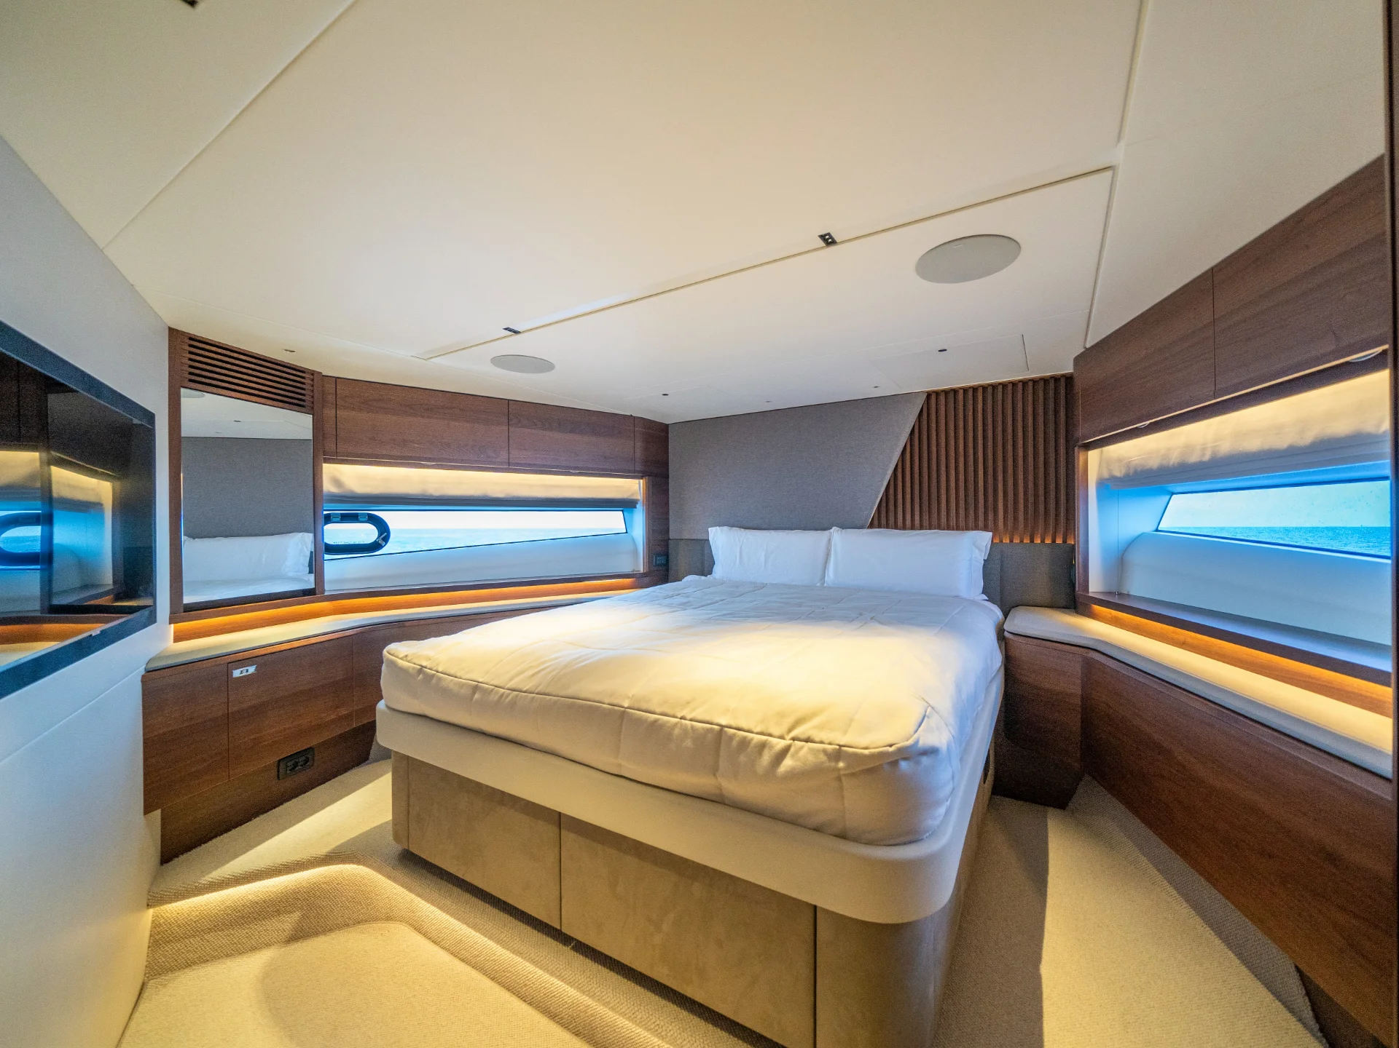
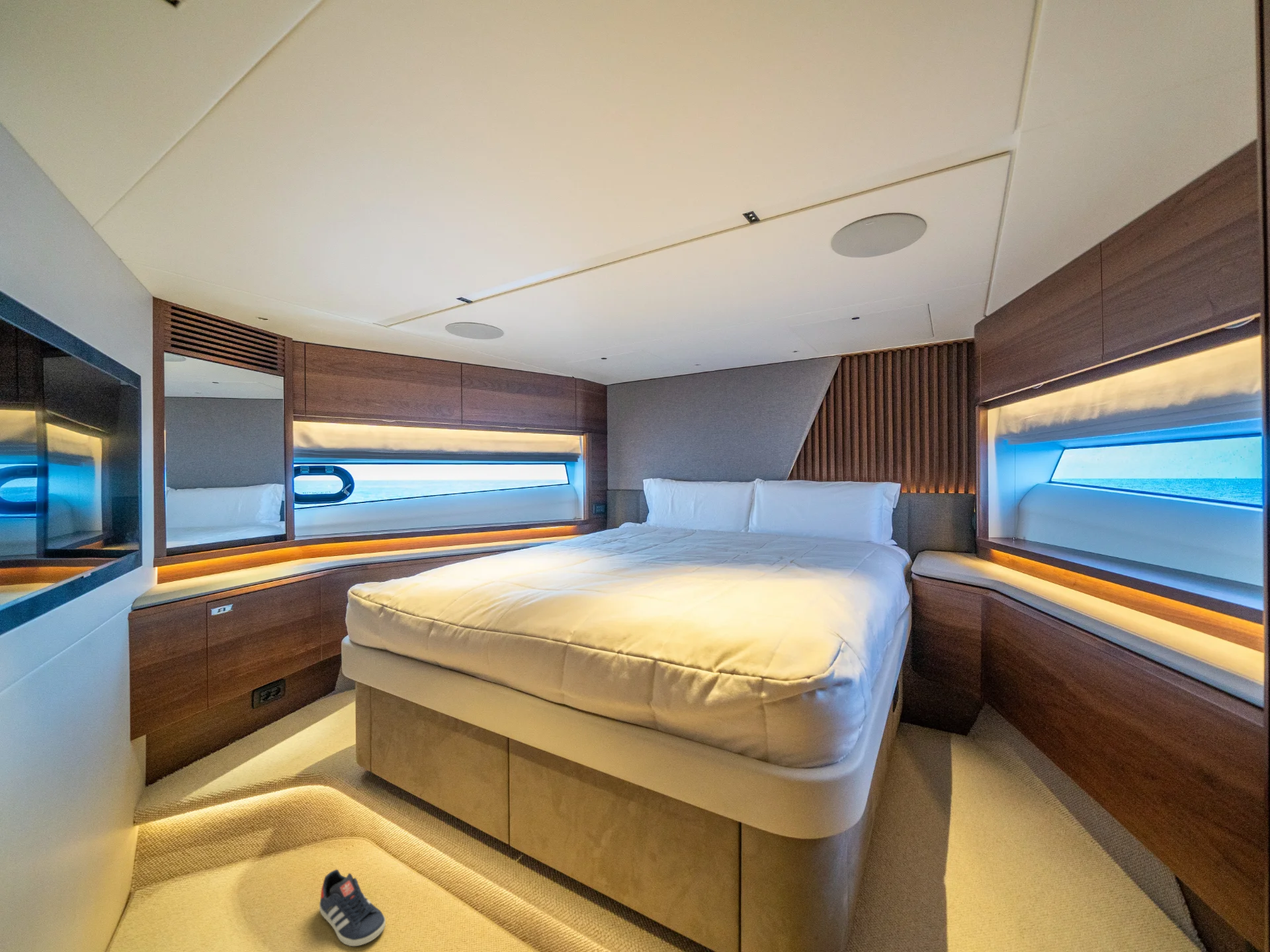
+ sneaker (349, 903)
